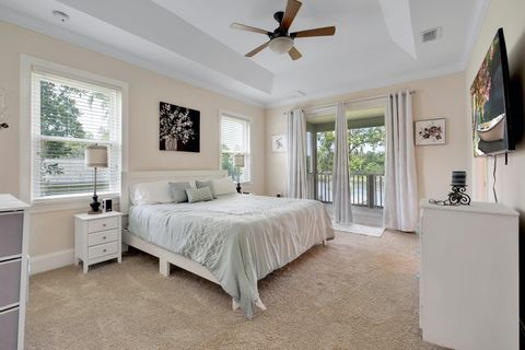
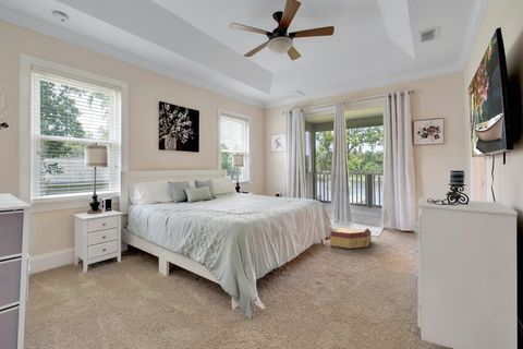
+ basket (351, 237)
